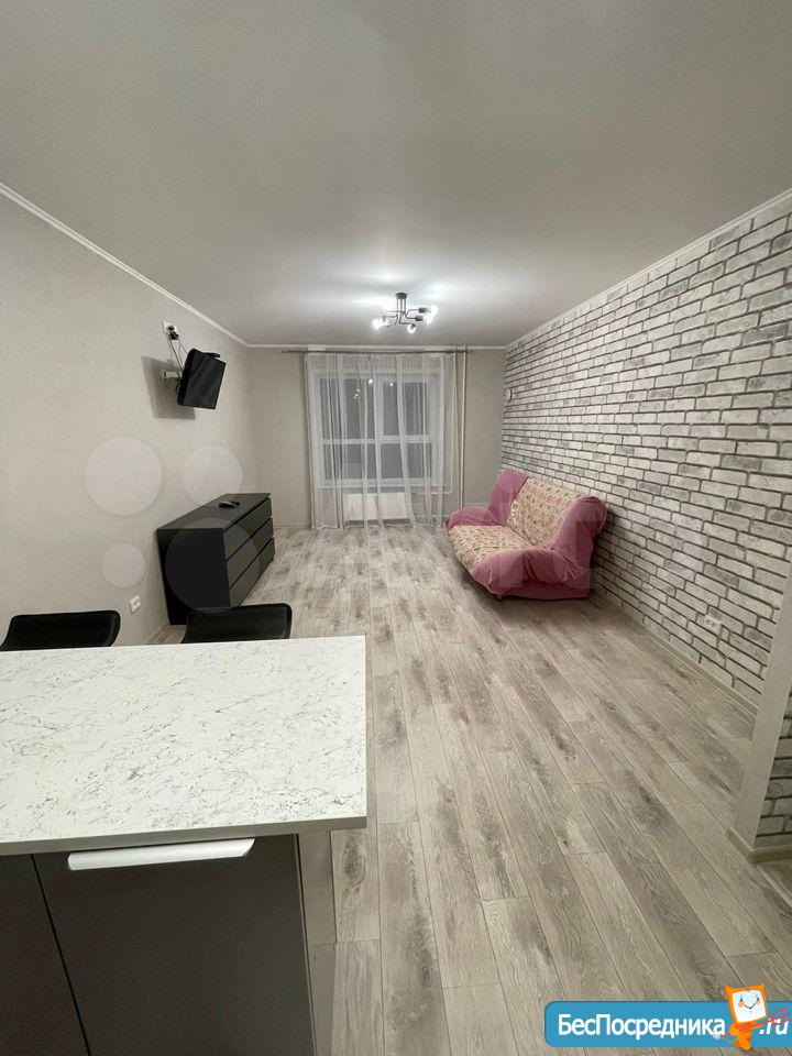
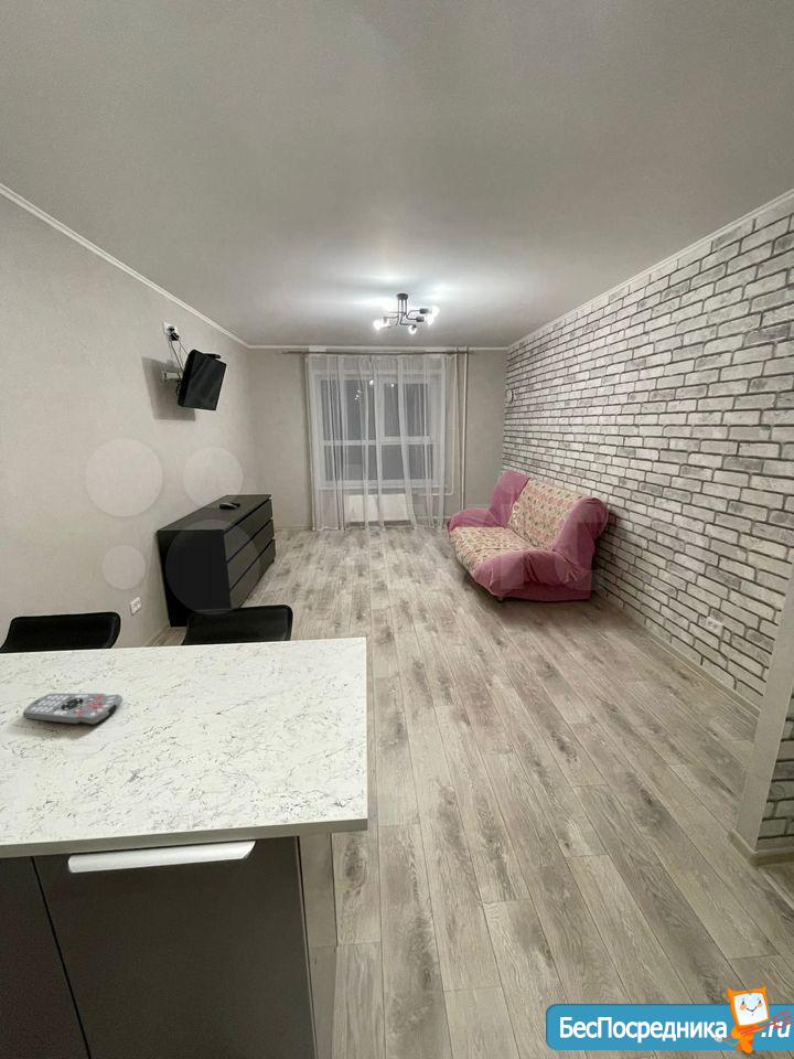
+ remote control (72, 707)
